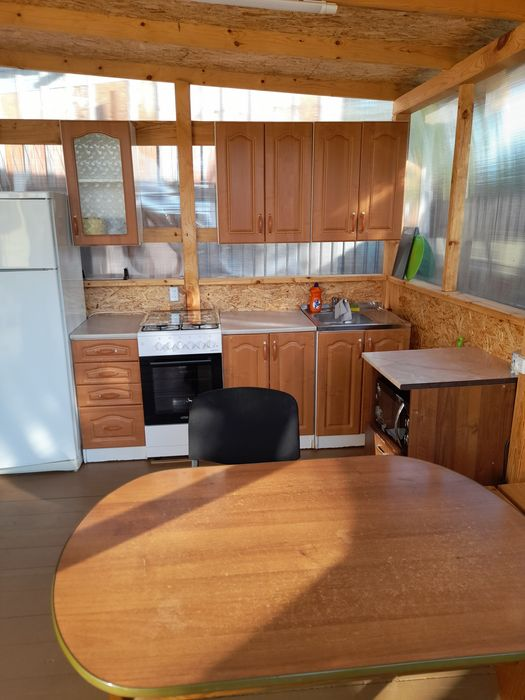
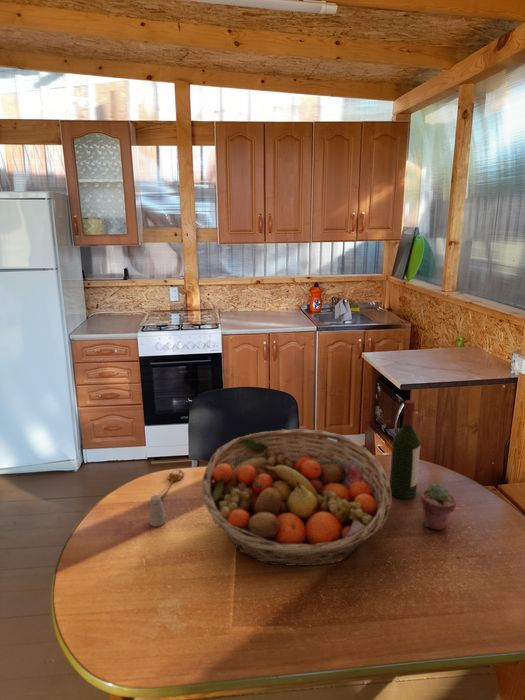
+ potted succulent (437, 504)
+ spoon (170, 483)
+ wine bottle (406, 448)
+ fruit basket (294, 494)
+ saltshaker (156, 509)
